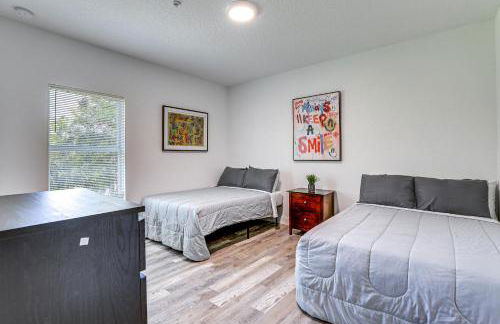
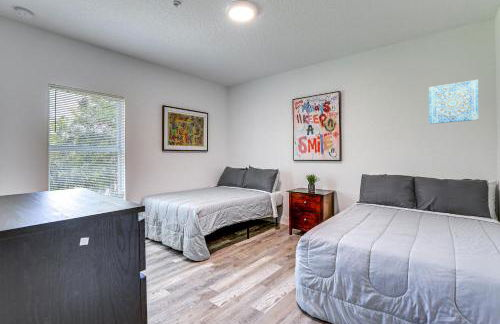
+ wall art (452, 102)
